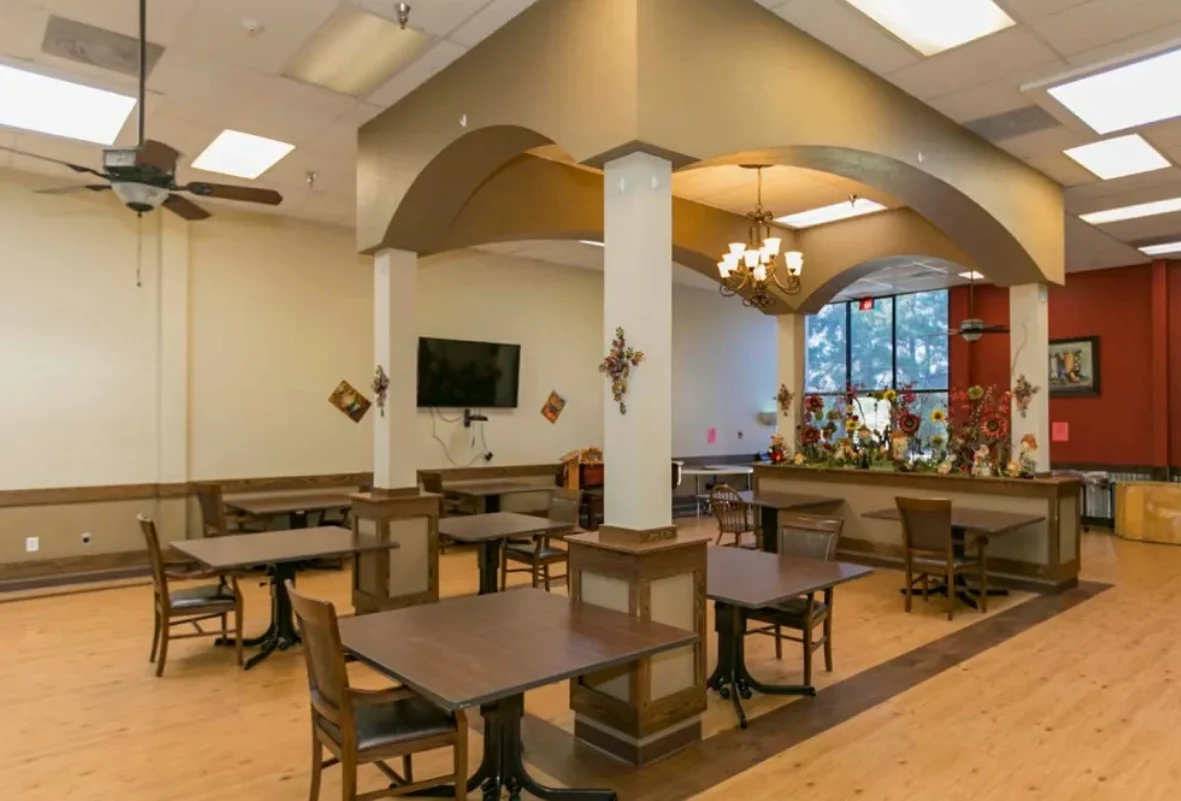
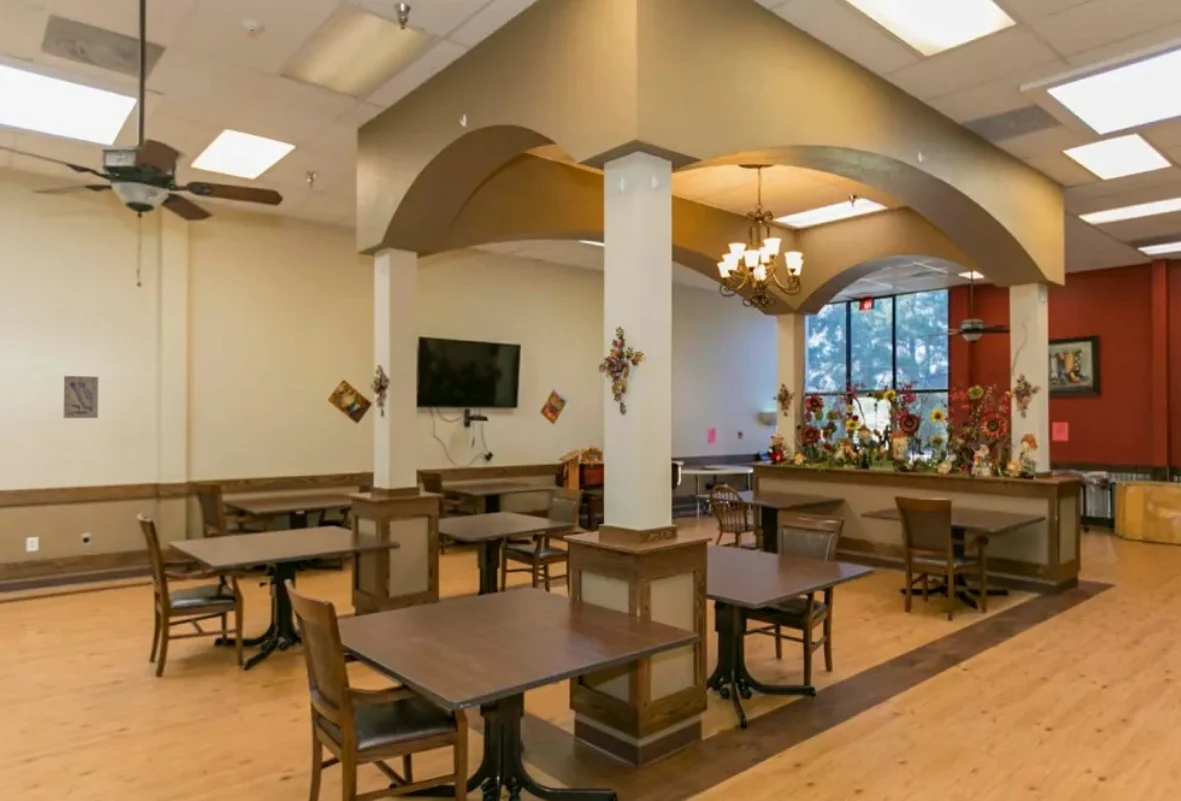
+ wall art (81, 397)
